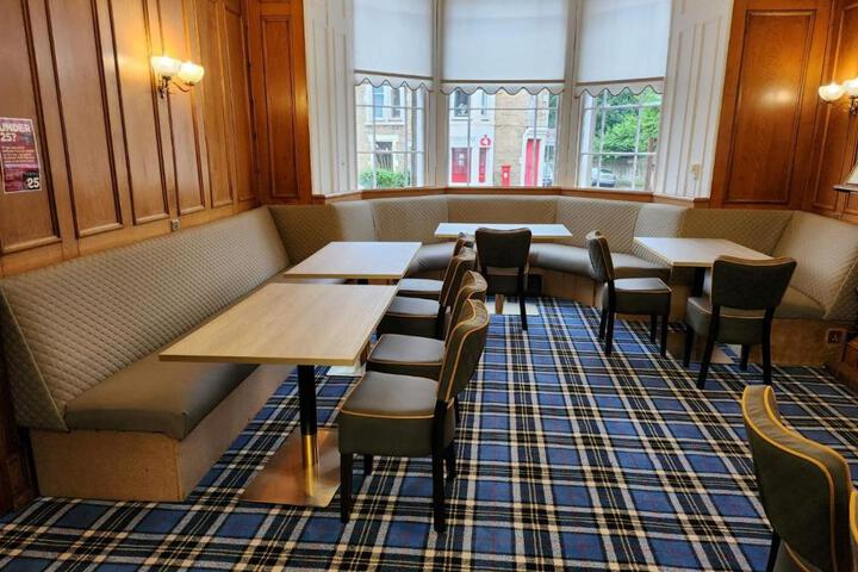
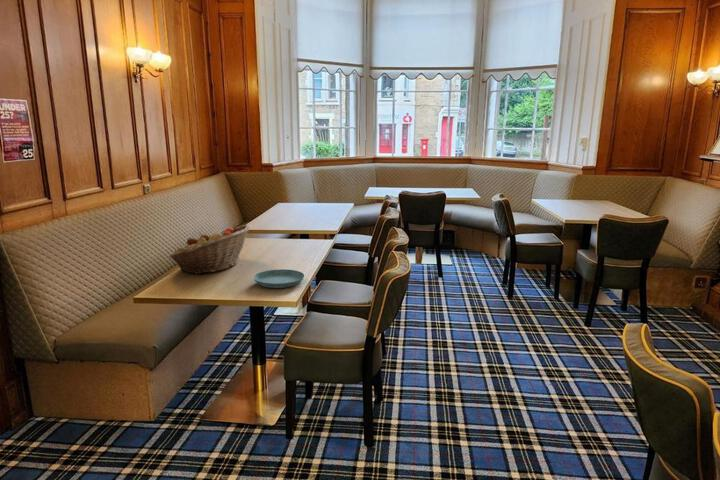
+ fruit basket (212, 247)
+ saucer (279, 279)
